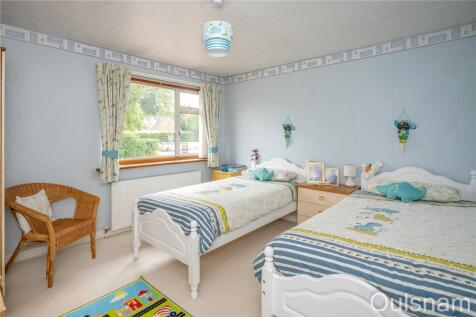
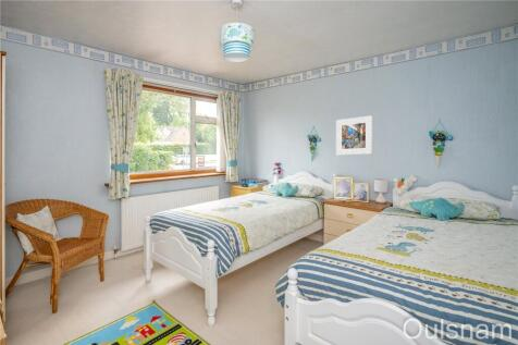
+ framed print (353, 136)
